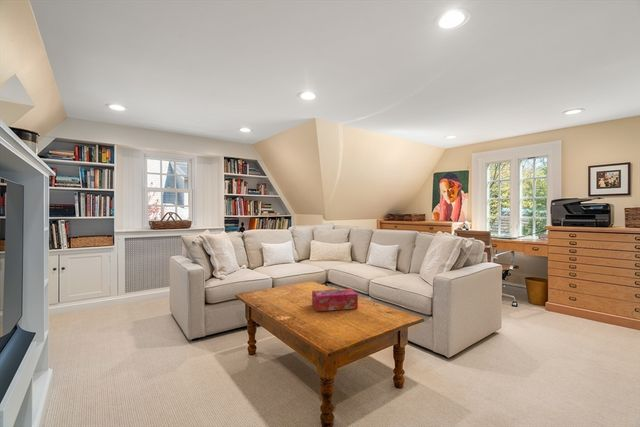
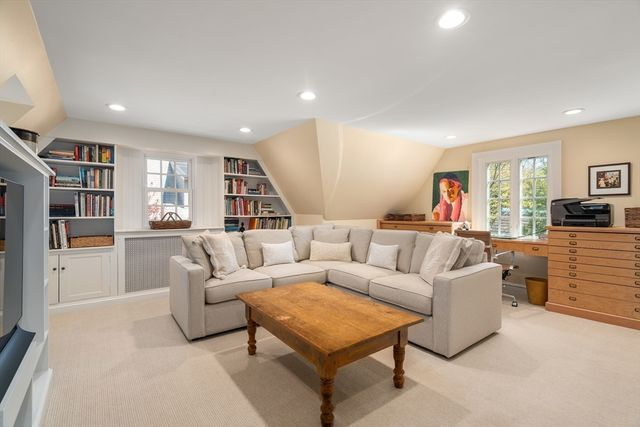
- tissue box (334, 299)
